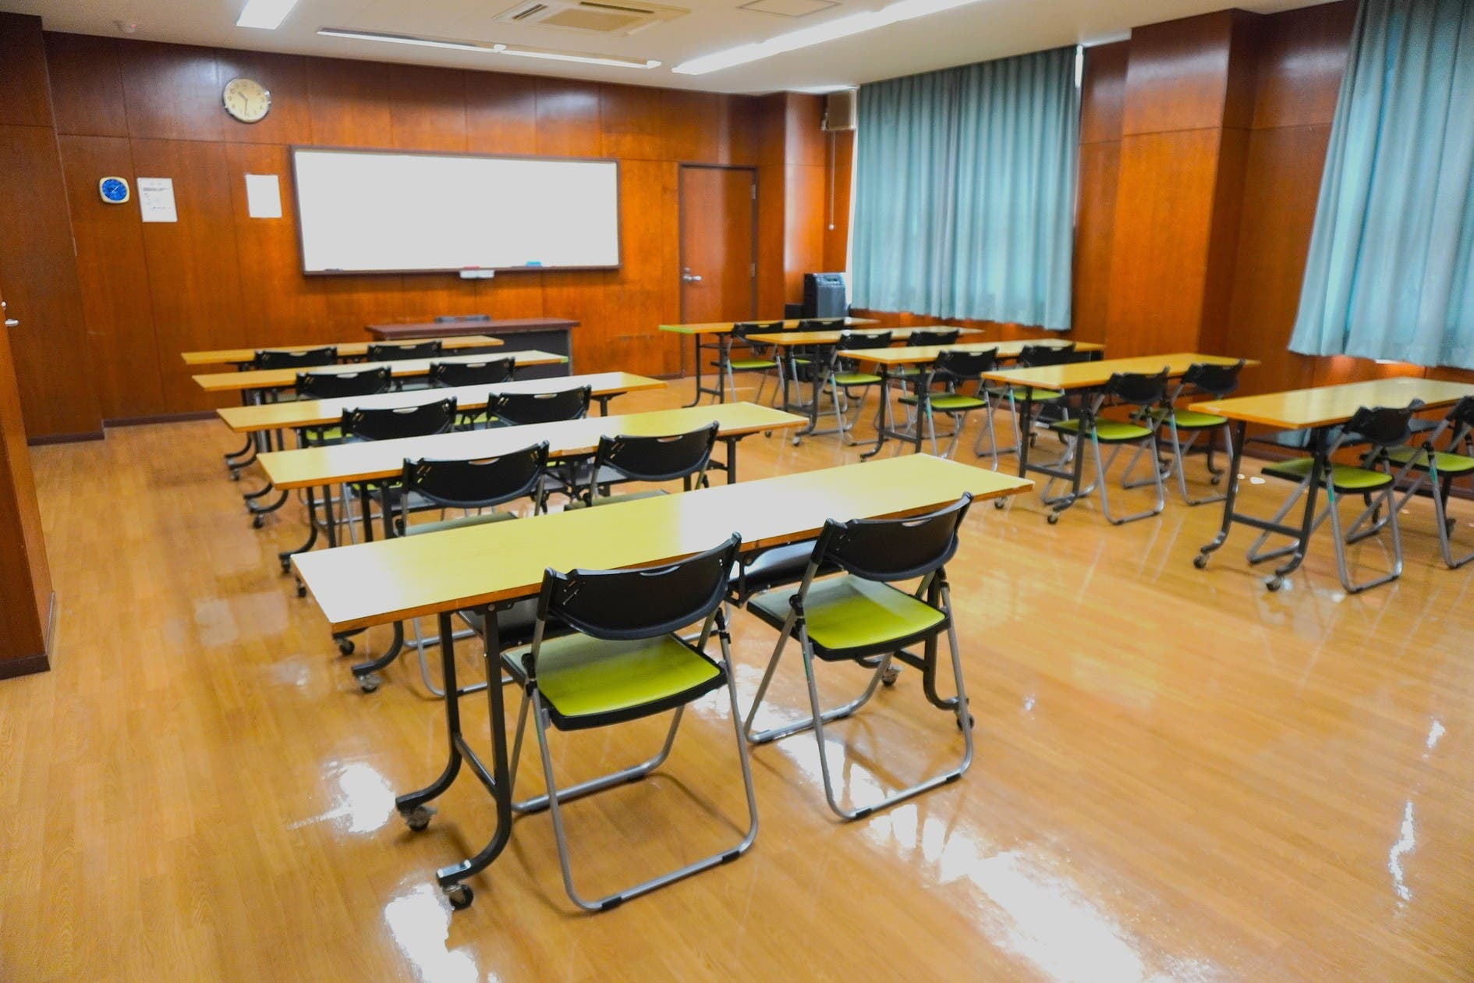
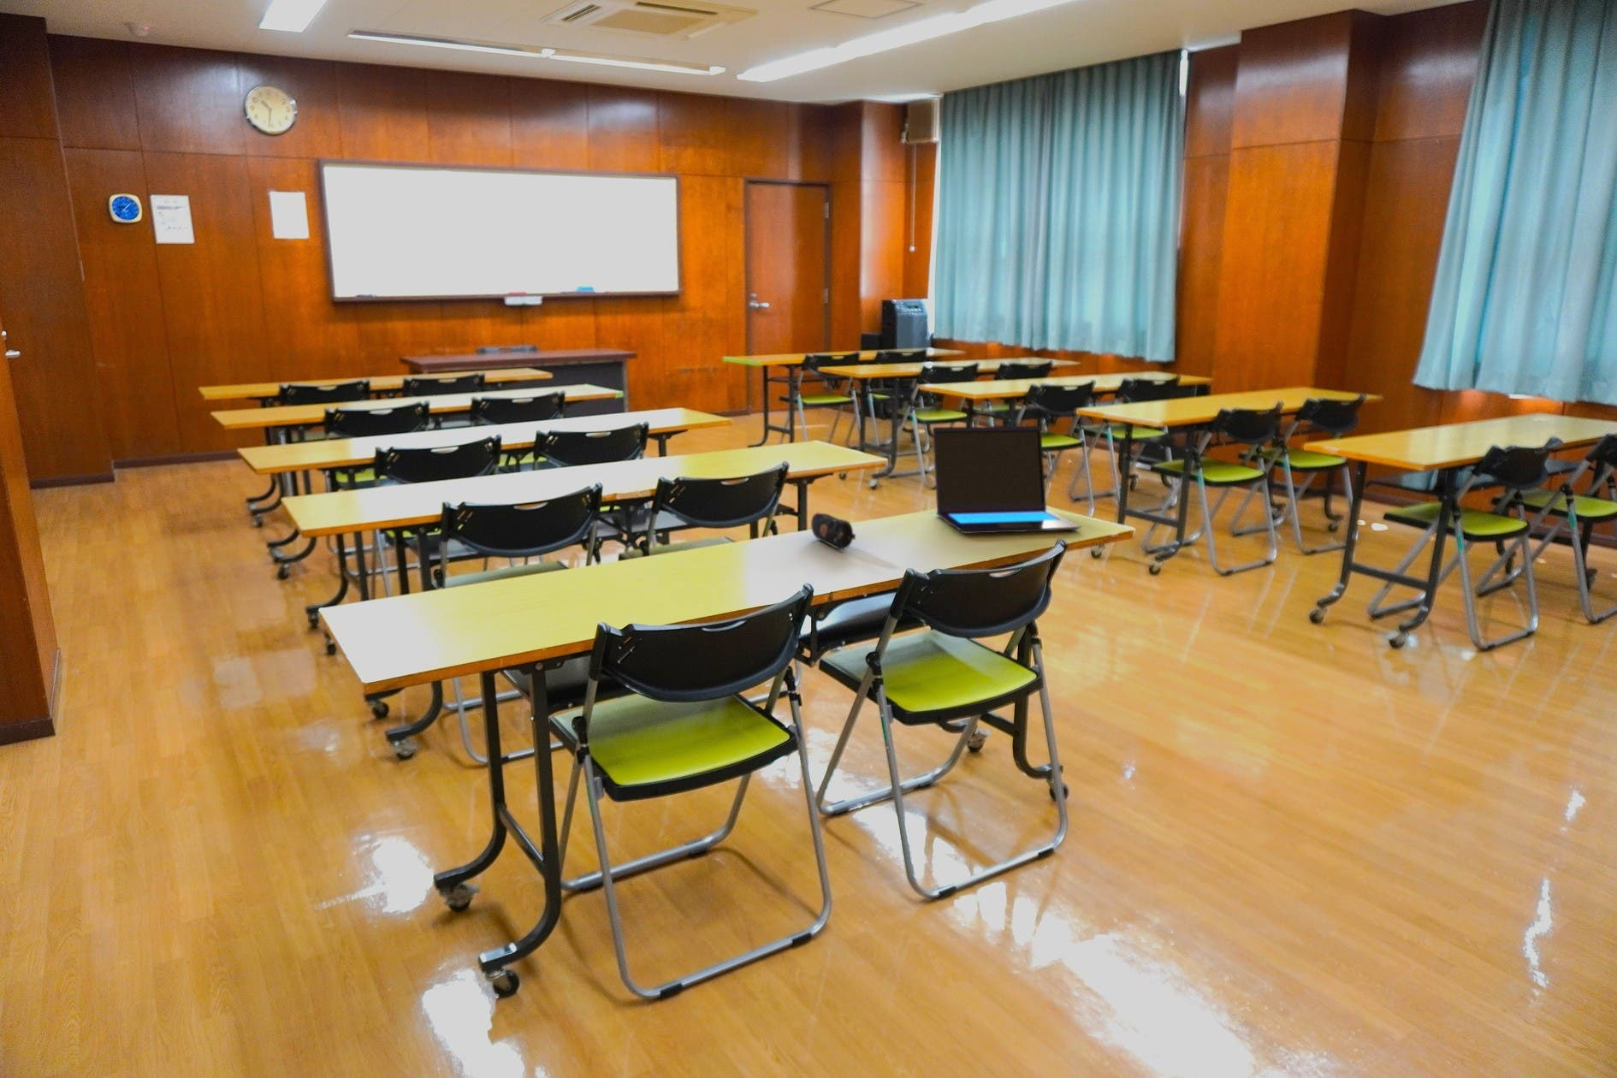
+ pencil case (830, 531)
+ laptop (1002, 476)
